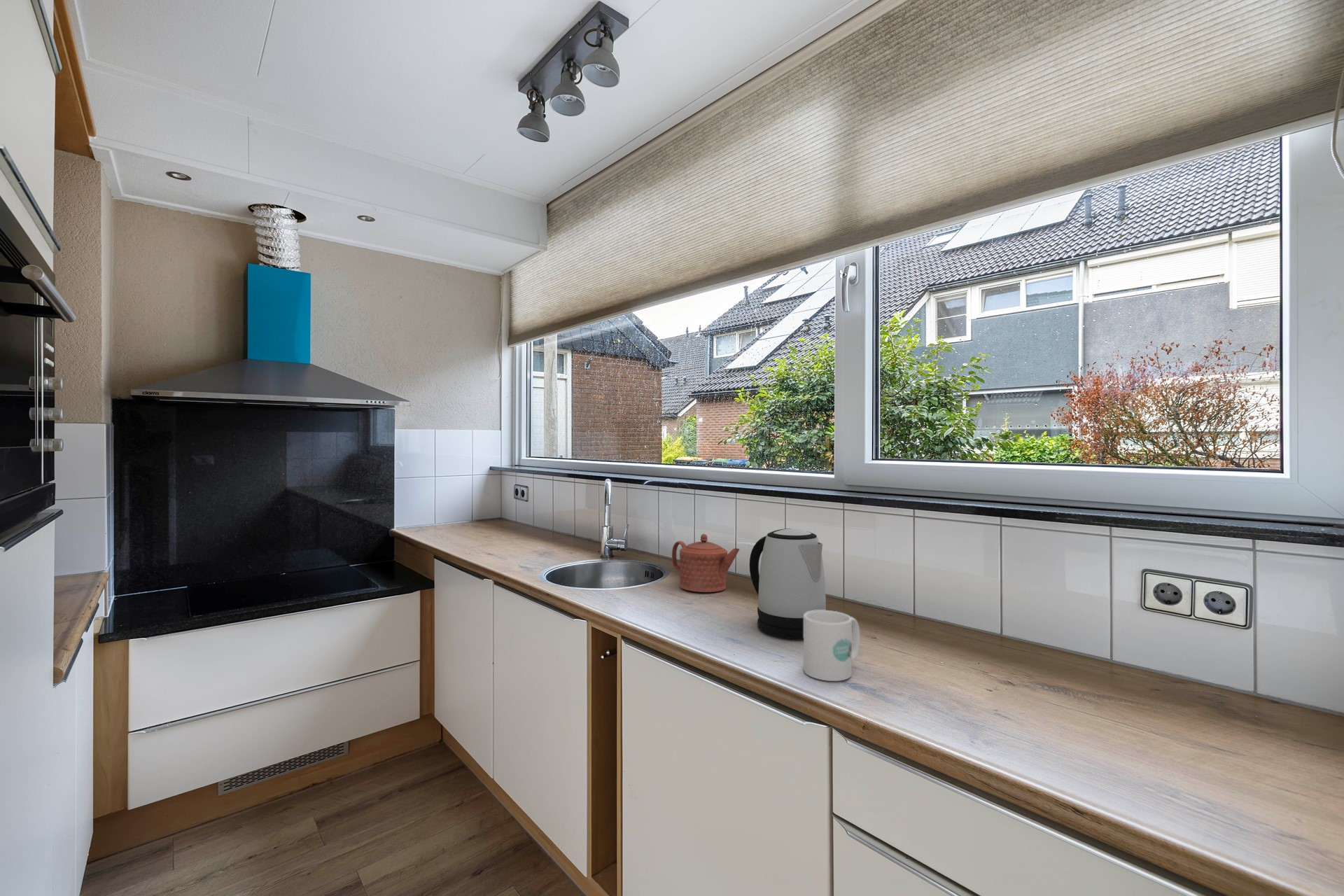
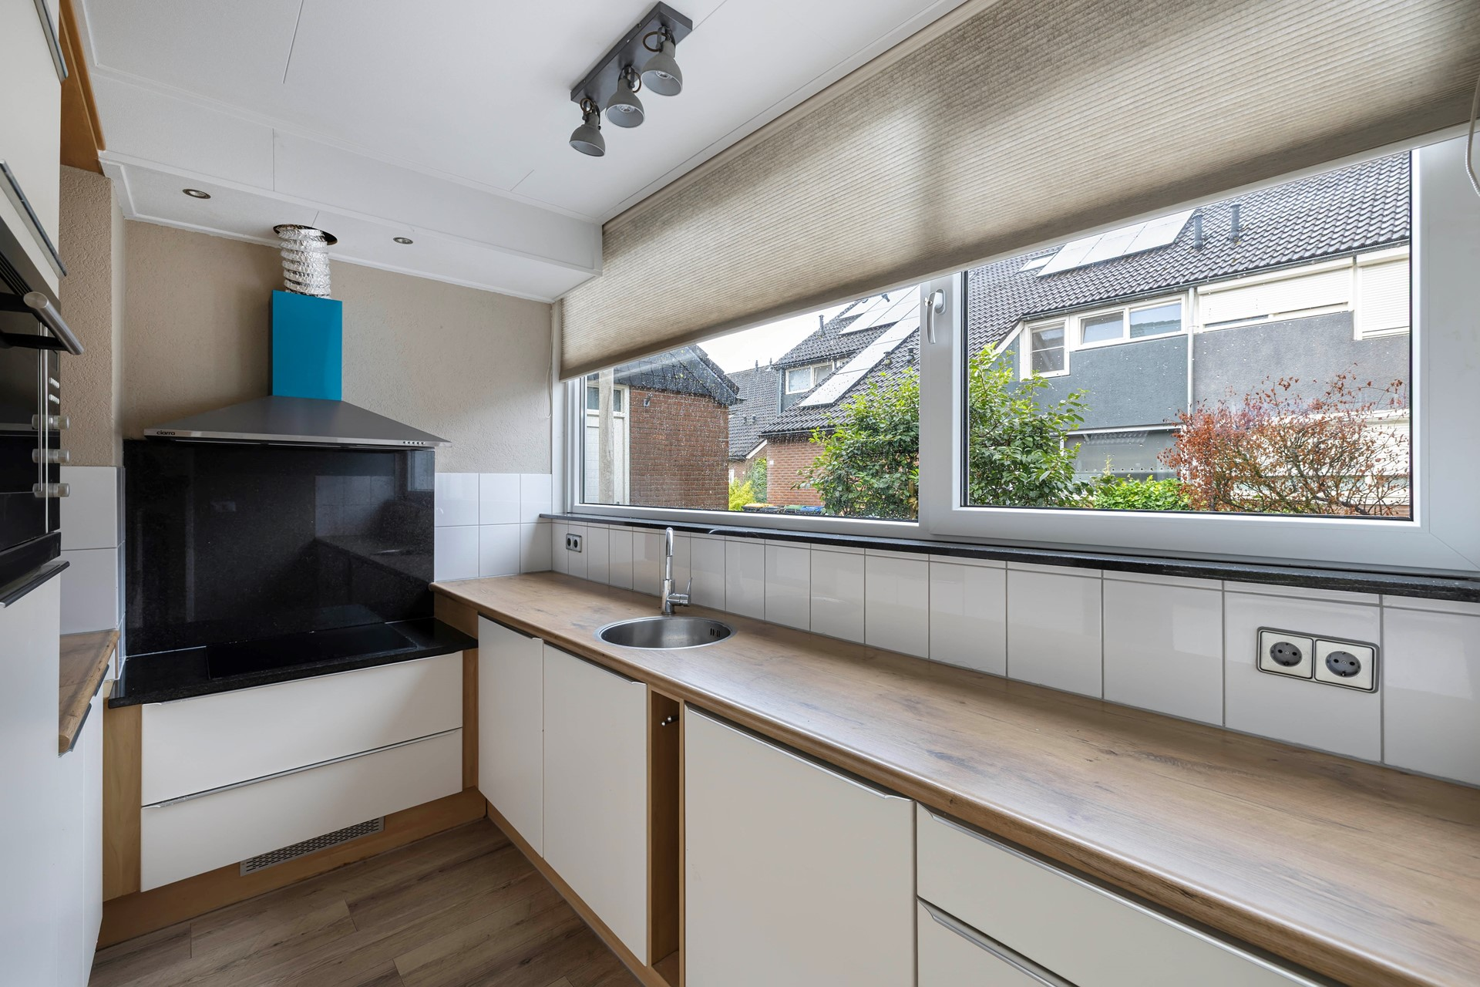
- teapot (704, 561)
- kettle (784, 577)
- mug (834, 642)
